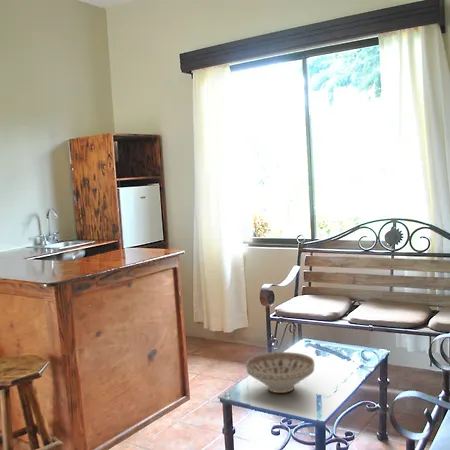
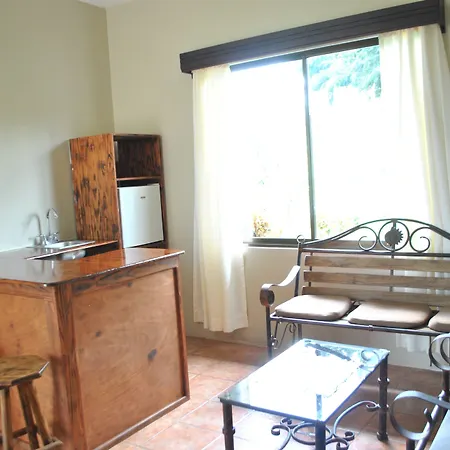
- decorative bowl (280, 375)
